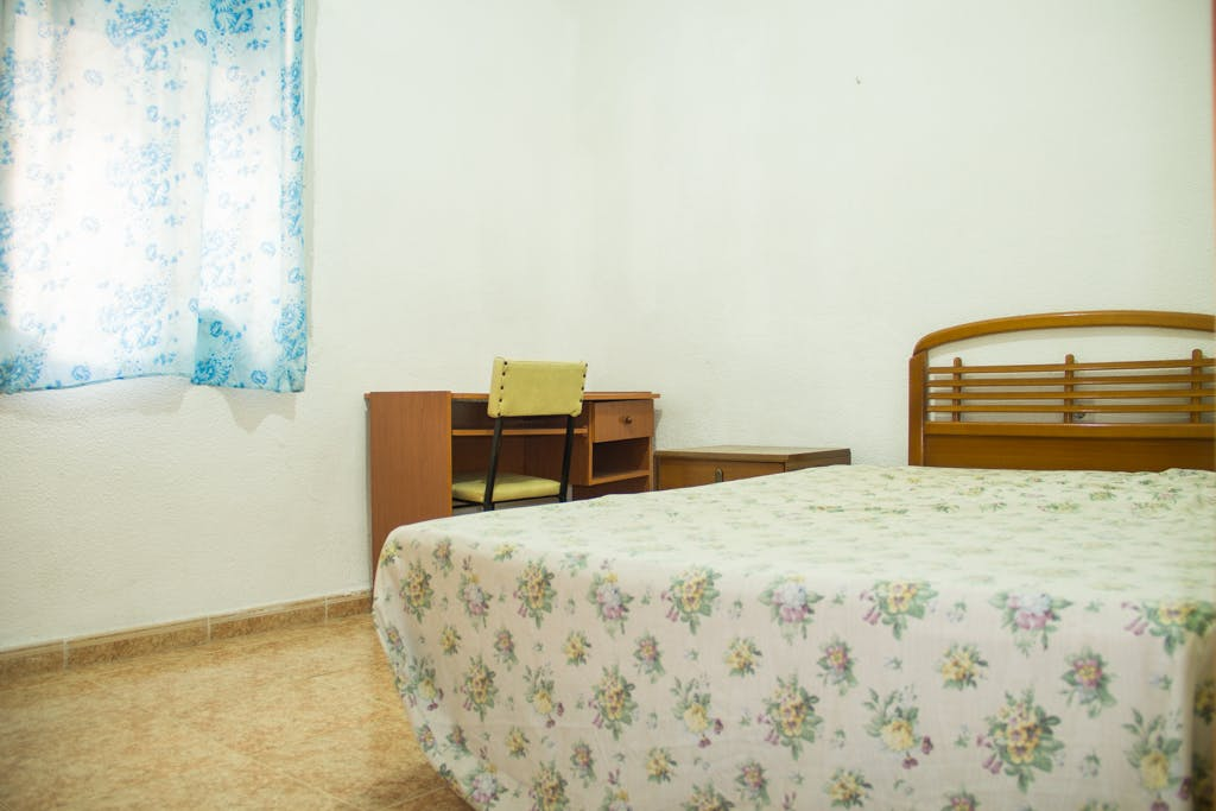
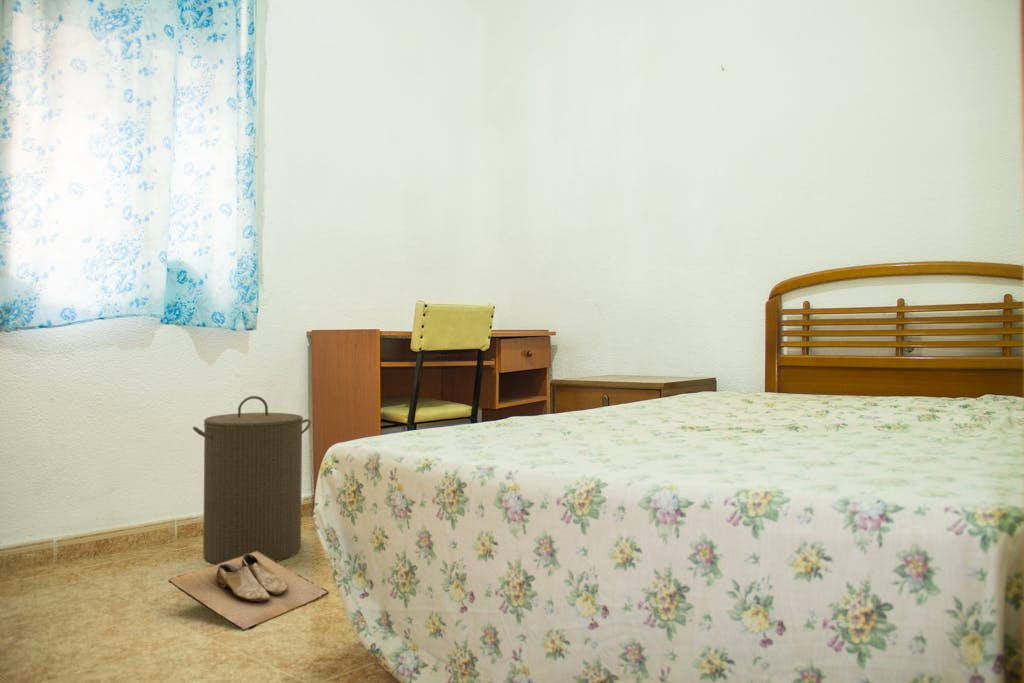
+ laundry hamper (254, 474)
+ shoes (251, 582)
